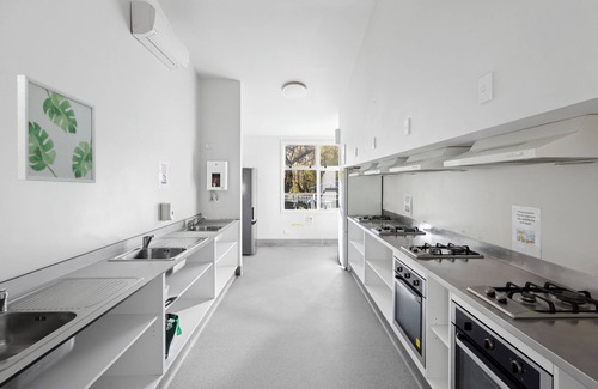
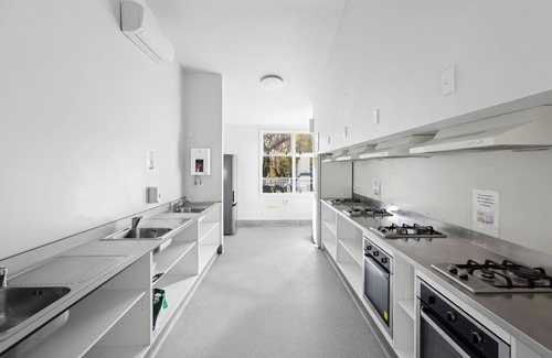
- wall art (62, 136)
